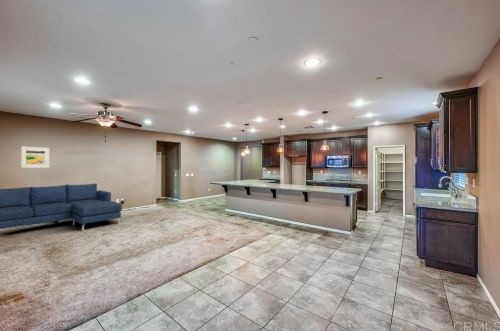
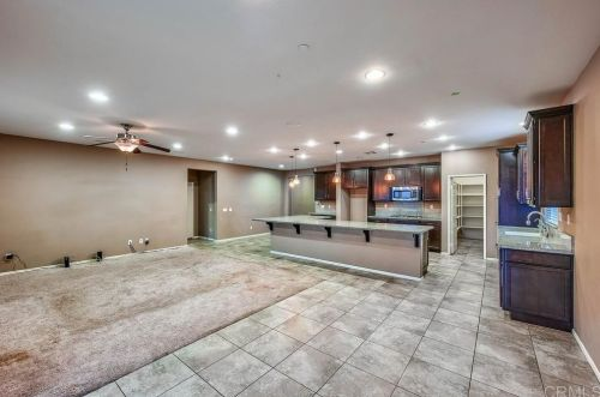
- sofa (53, 207)
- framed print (35, 157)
